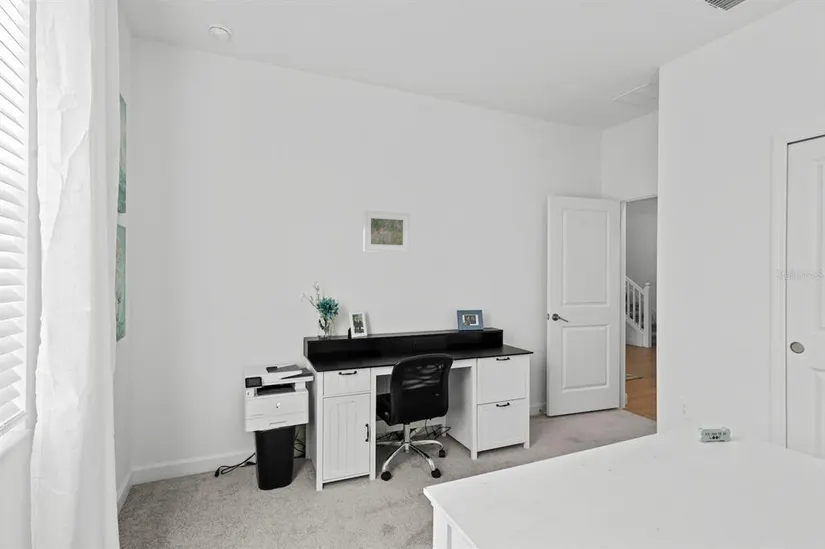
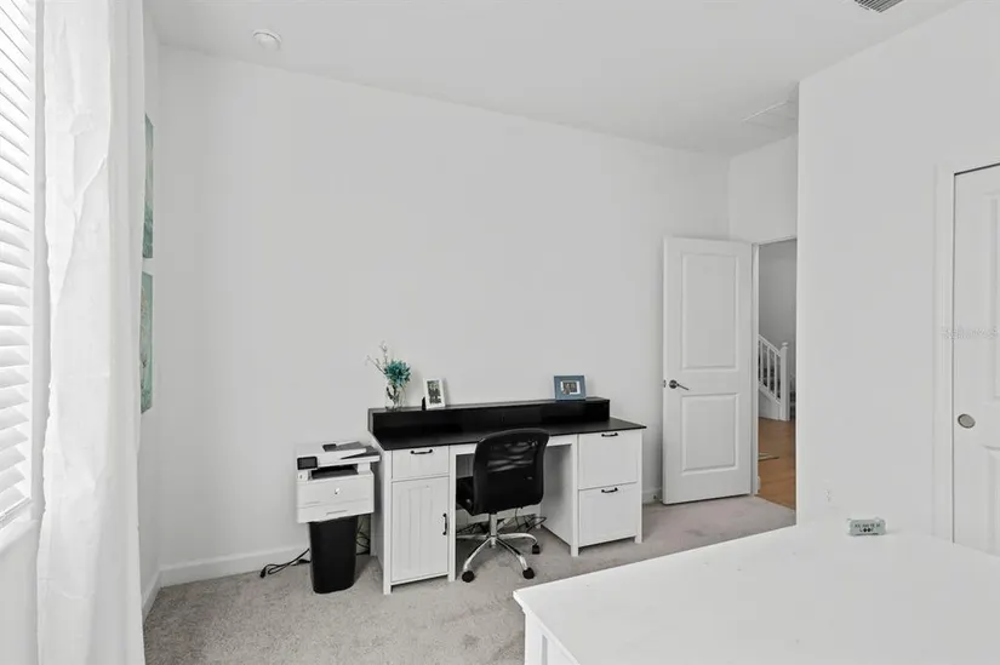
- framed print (386, 231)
